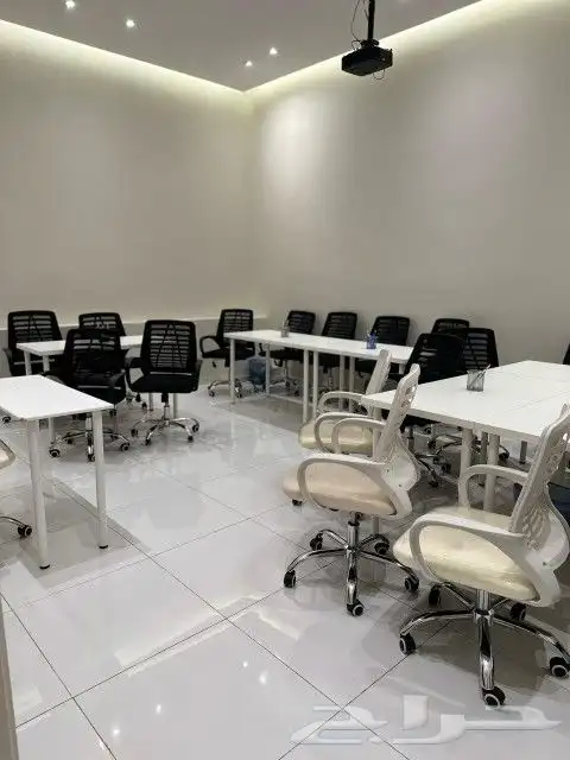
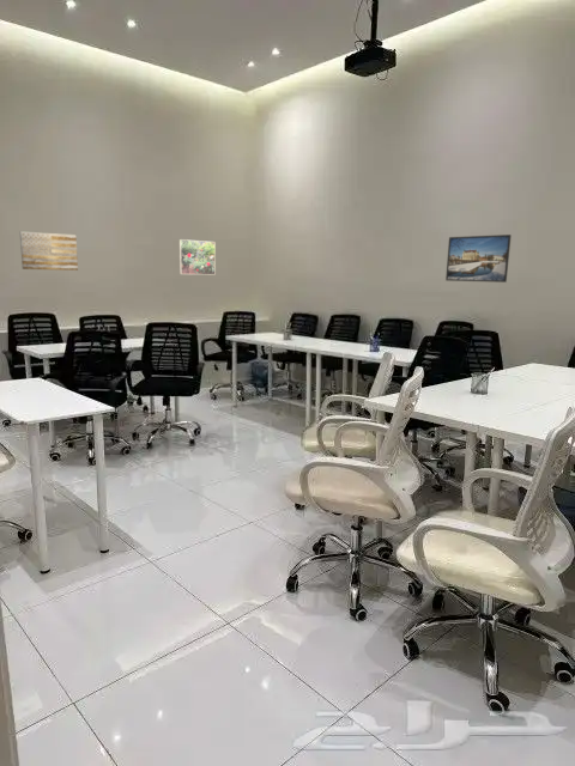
+ wall art (49, 251)
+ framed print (198, 257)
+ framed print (477, 259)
